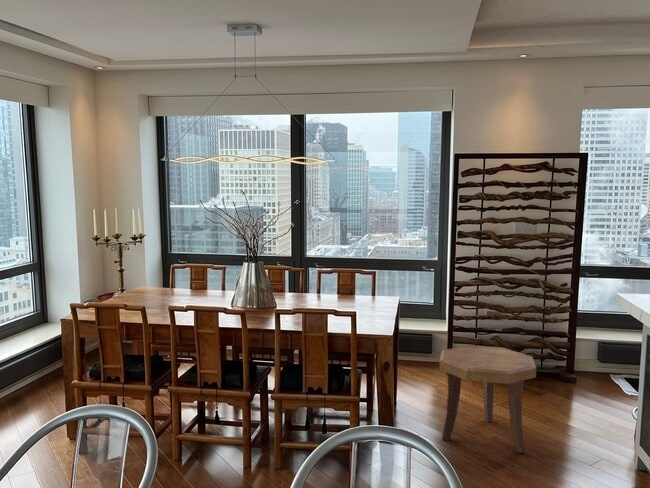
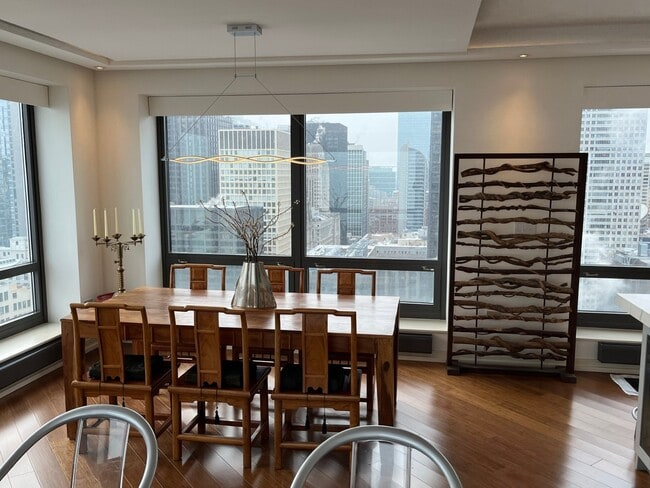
- side table (485, 397)
